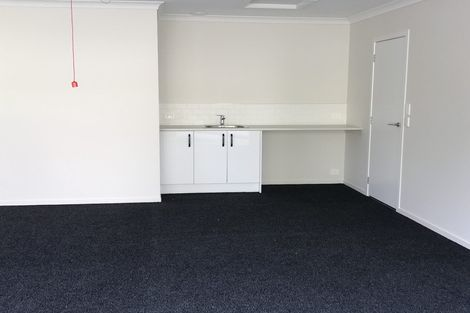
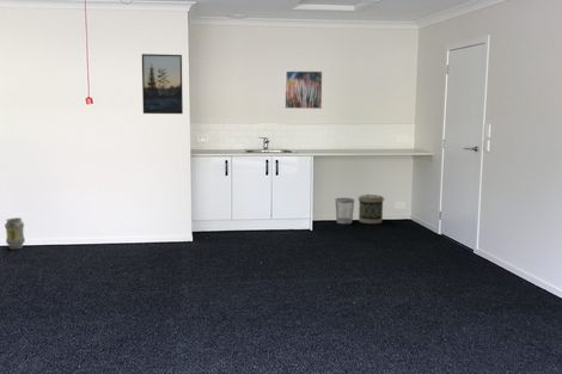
+ vase (14, 233)
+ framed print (161, 84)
+ wastebasket (344, 210)
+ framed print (303, 90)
+ basket (369, 208)
